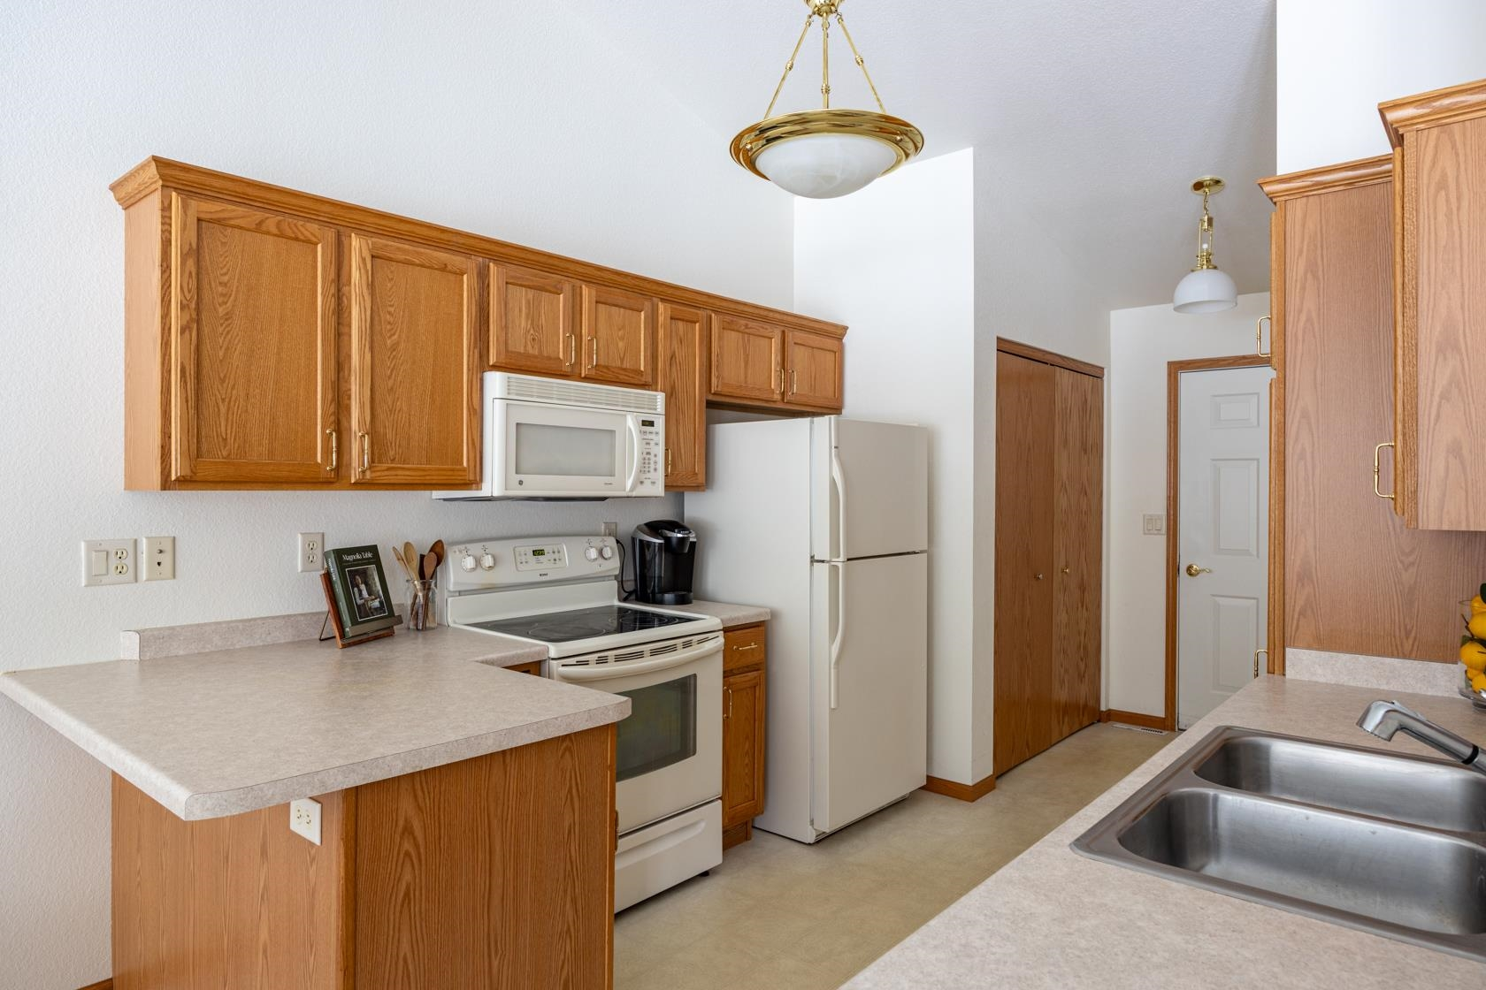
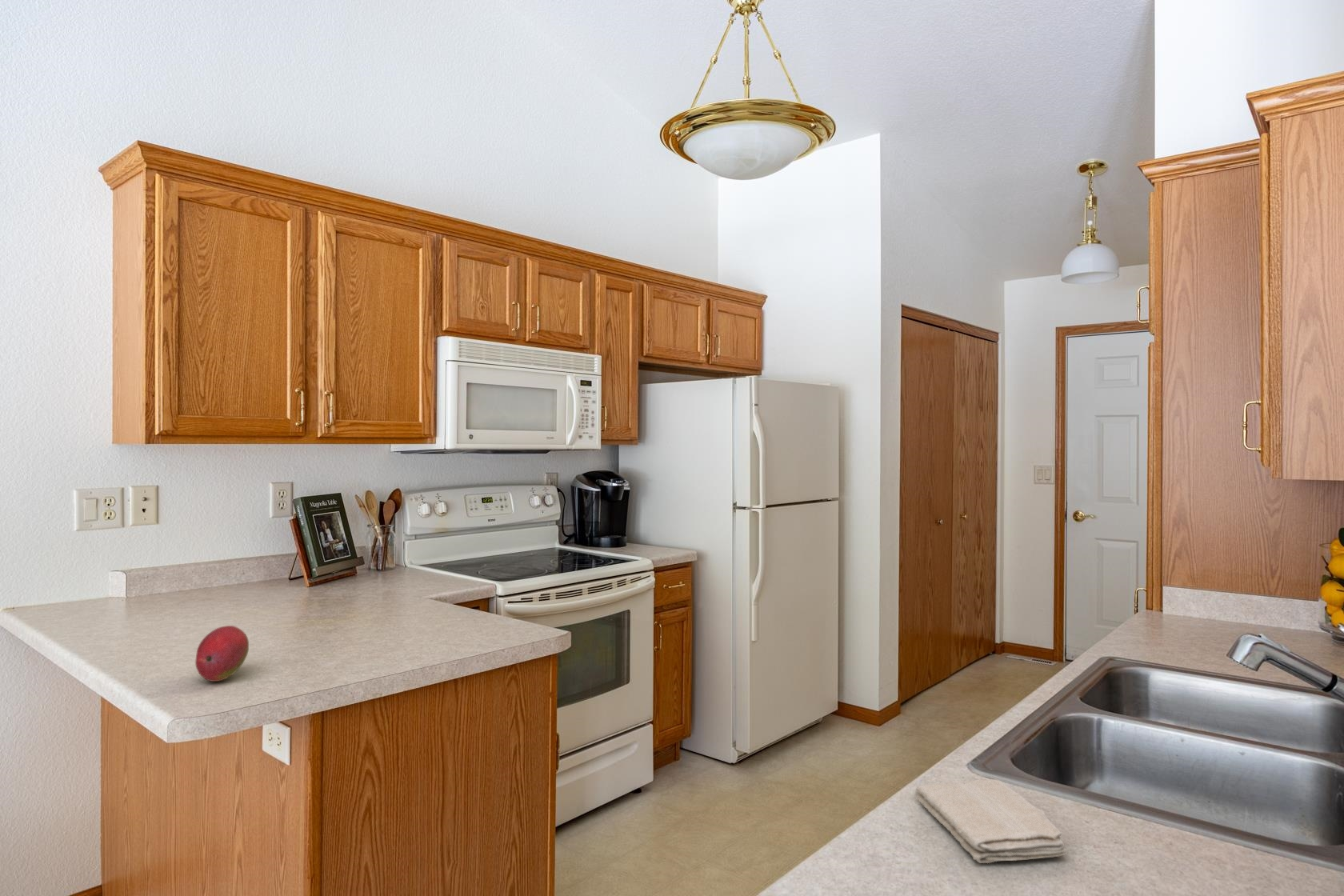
+ fruit (224, 652)
+ washcloth (986, 815)
